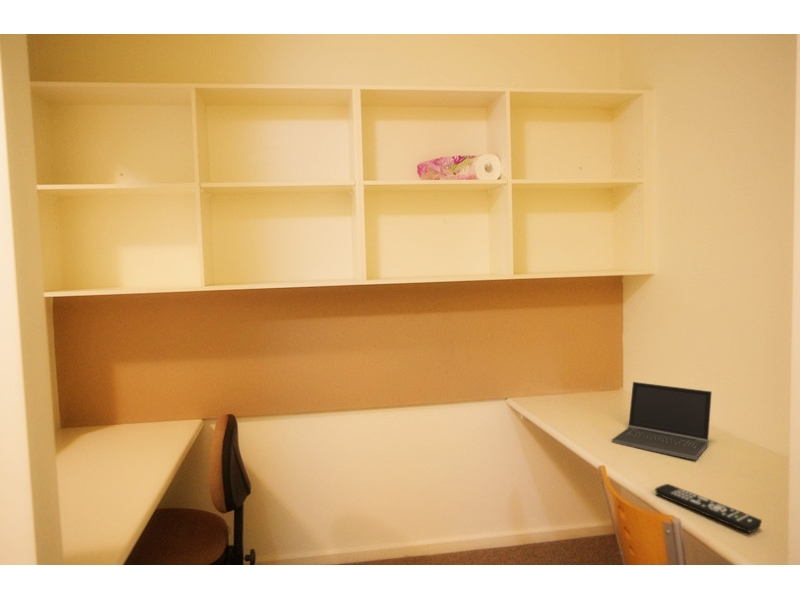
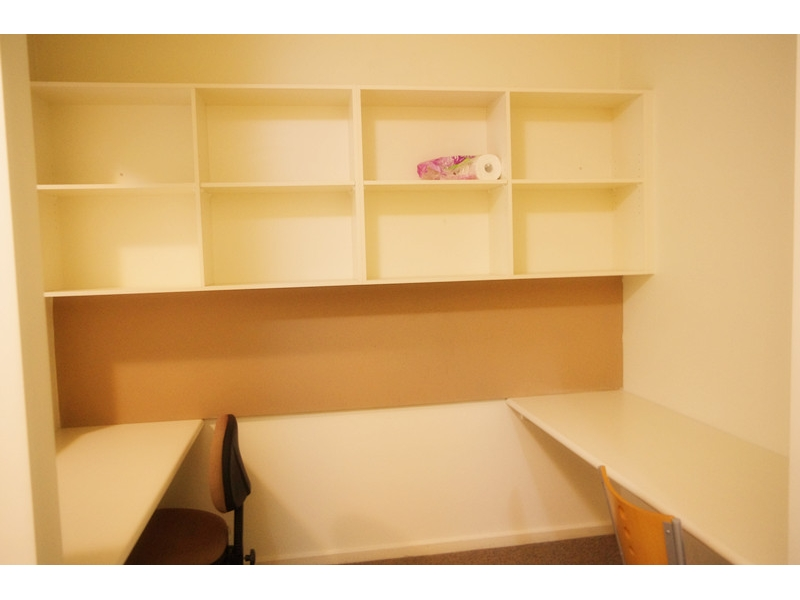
- laptop computer (661, 417)
- remote control (704, 506)
